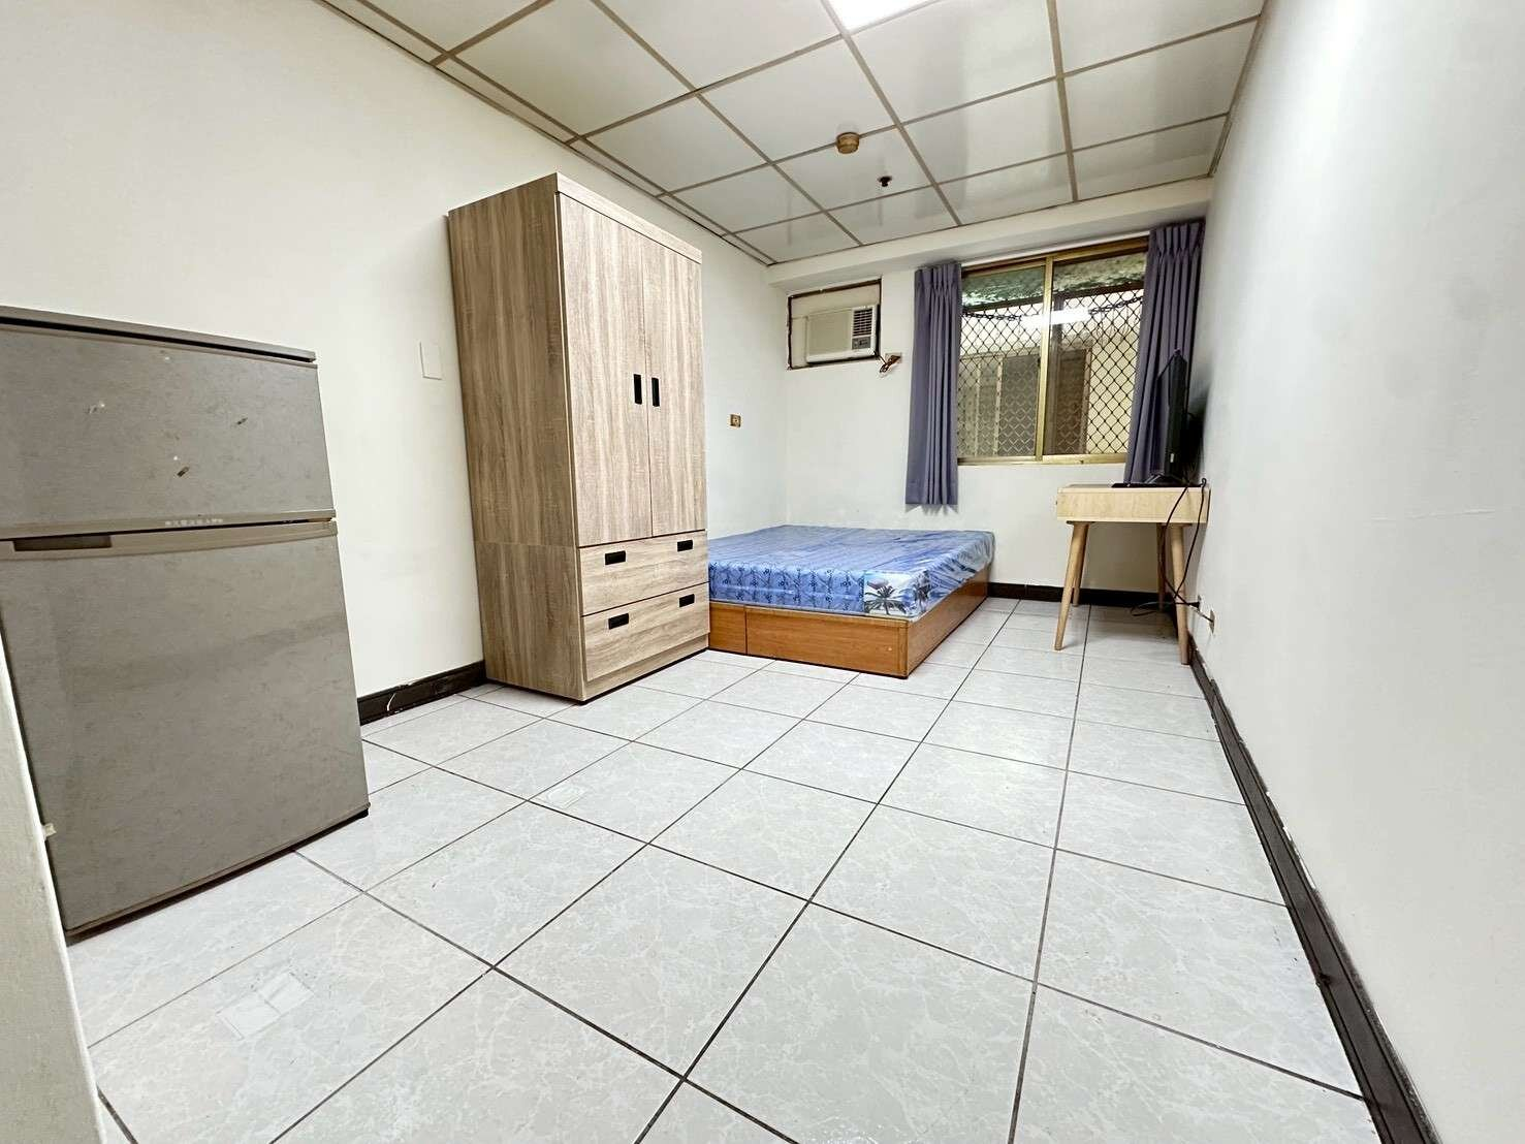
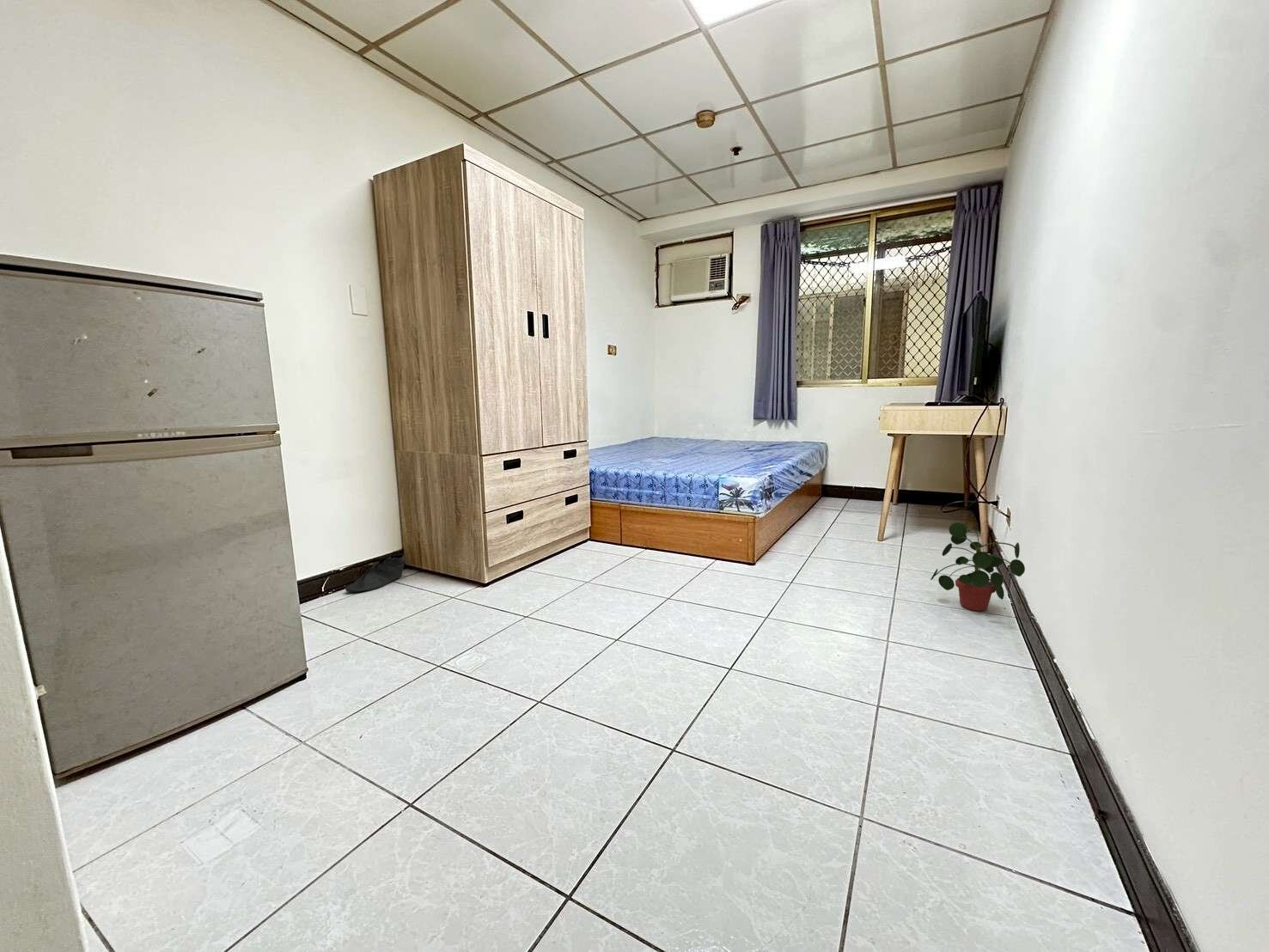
+ potted plant (975, 566)
+ shoe (375, 571)
